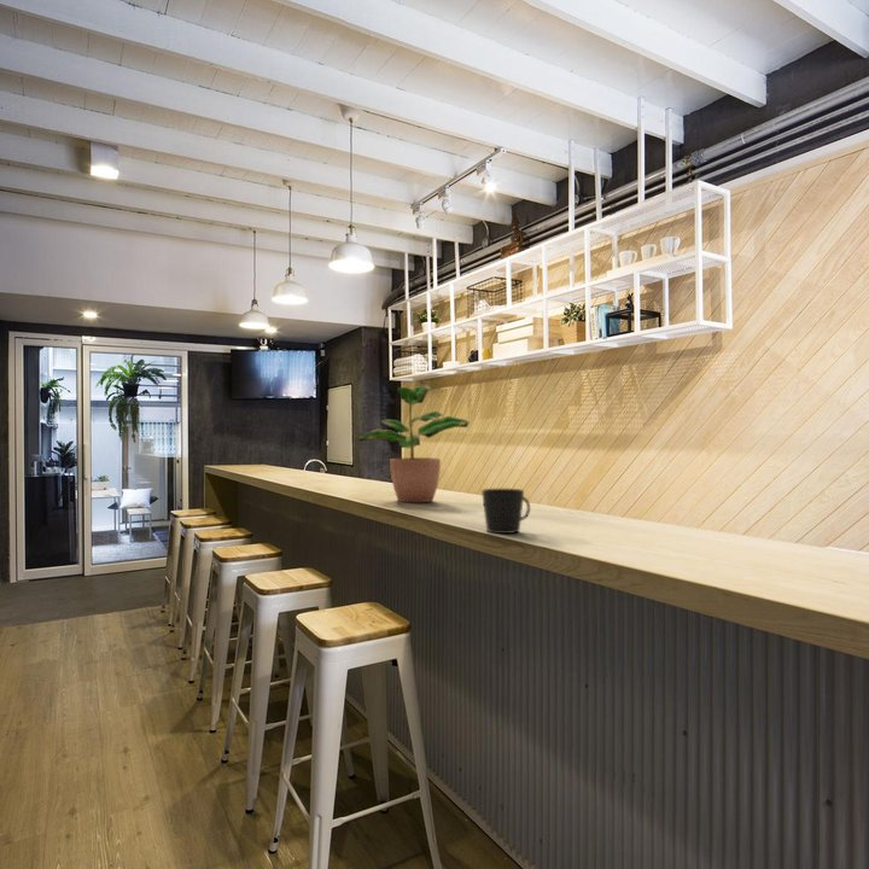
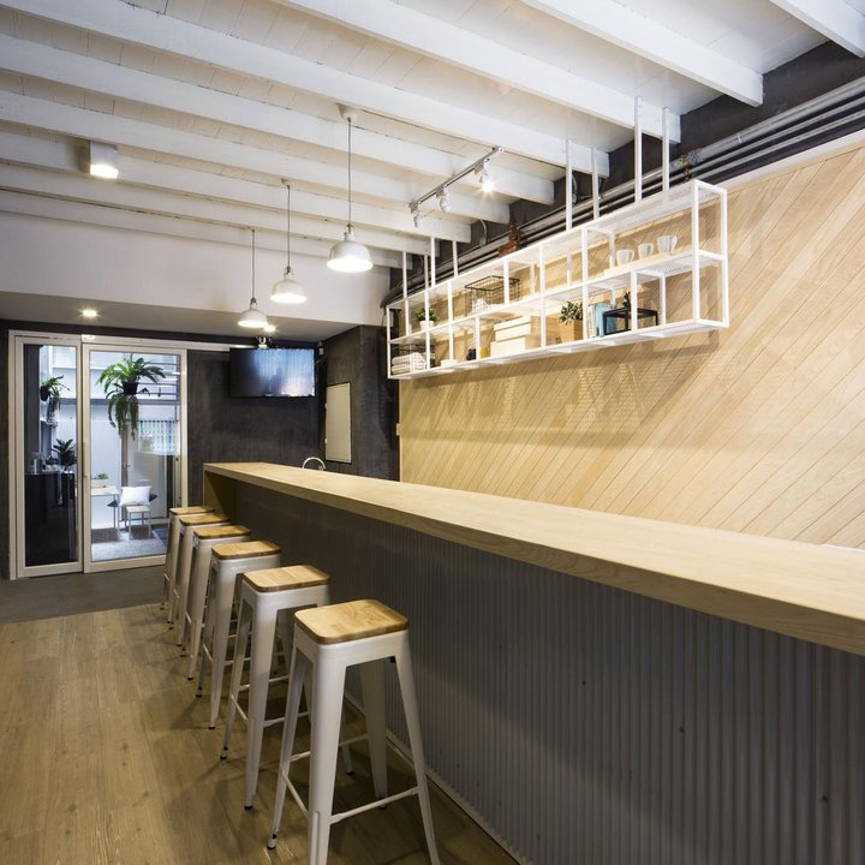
- cup (507, 509)
- potted plant (415, 442)
